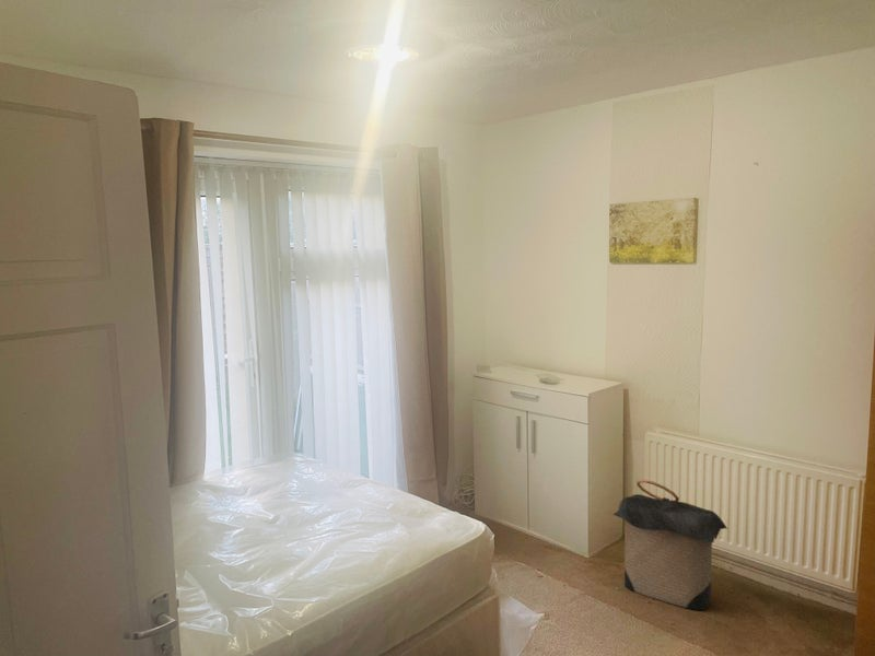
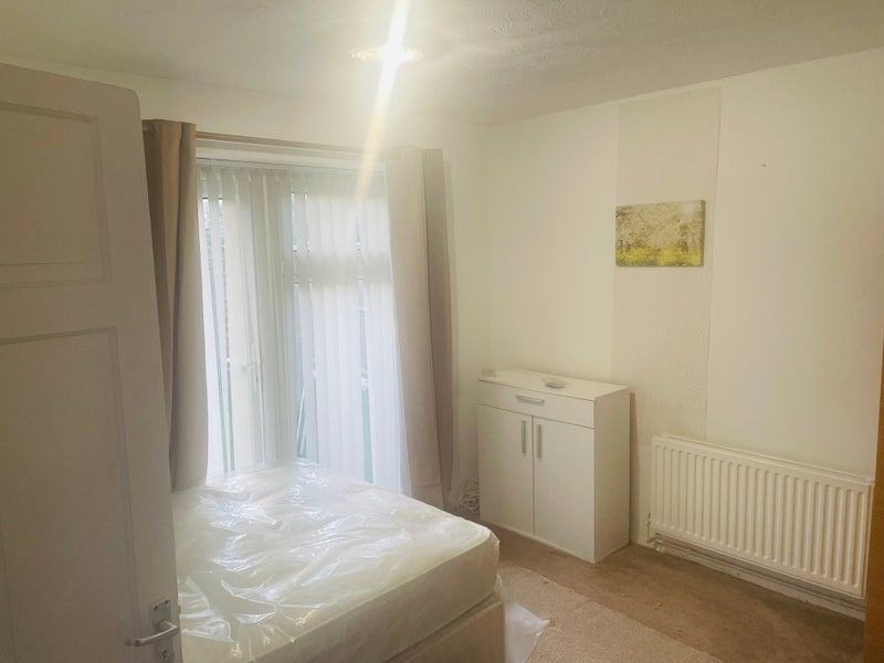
- laundry hamper (669, 536)
